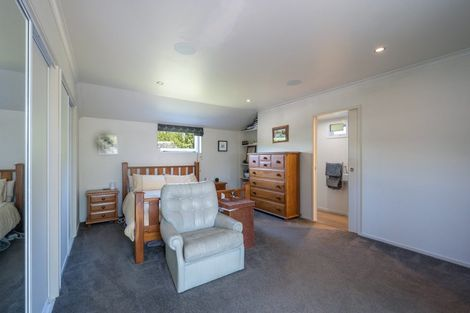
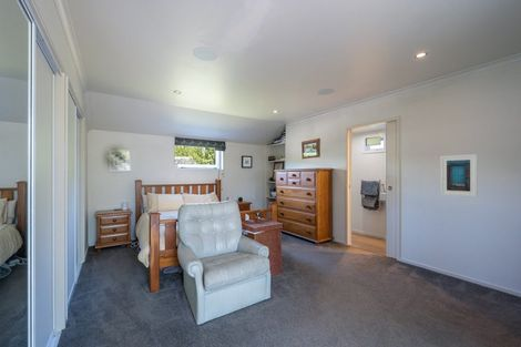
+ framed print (458, 175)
